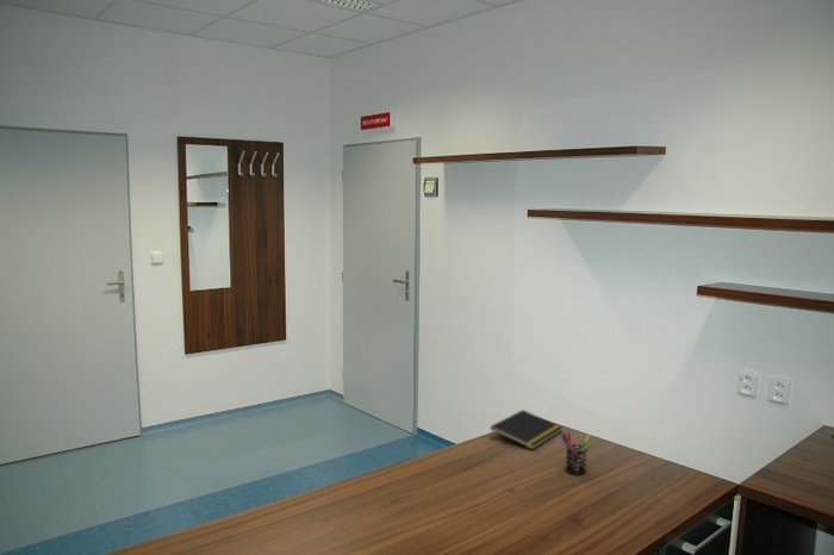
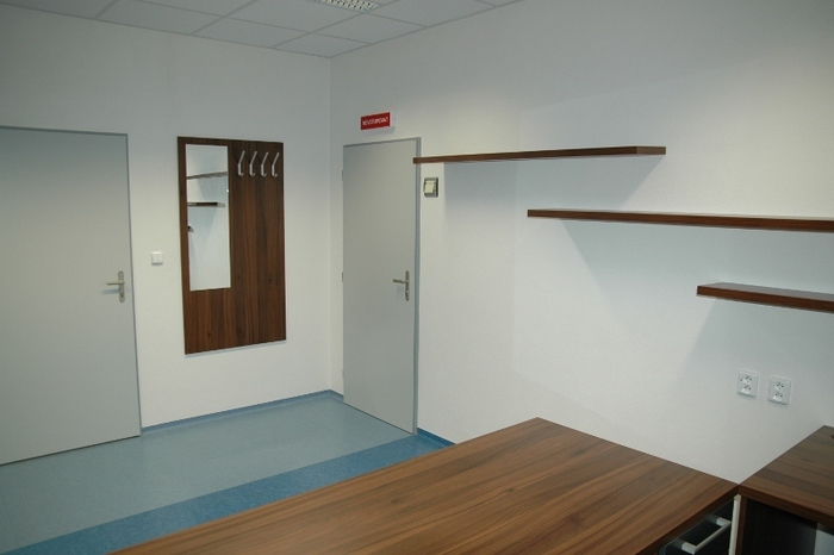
- pen holder (577, 451)
- notepad (527, 428)
